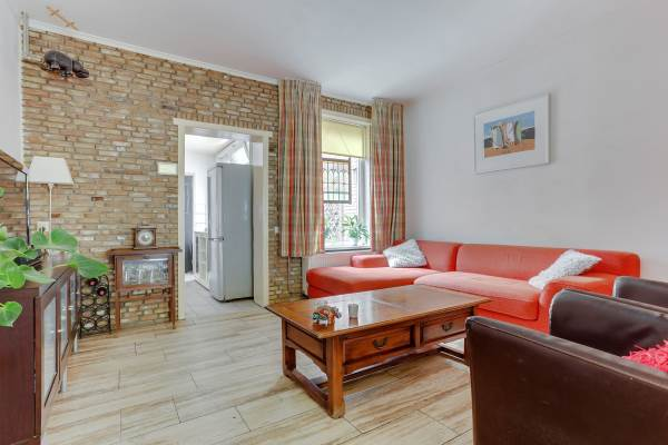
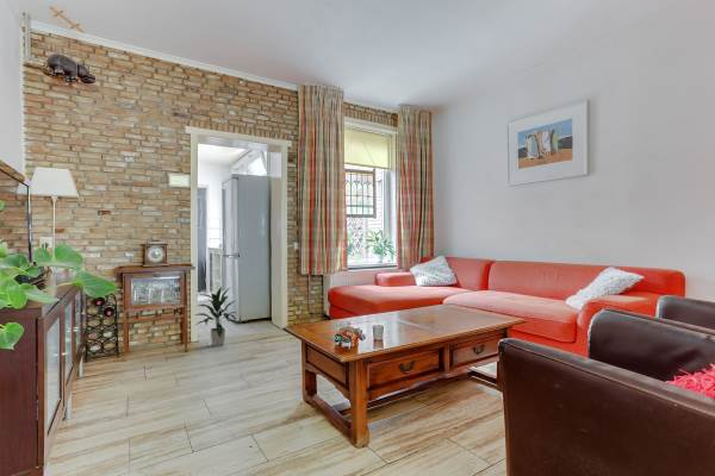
+ indoor plant (217, 315)
